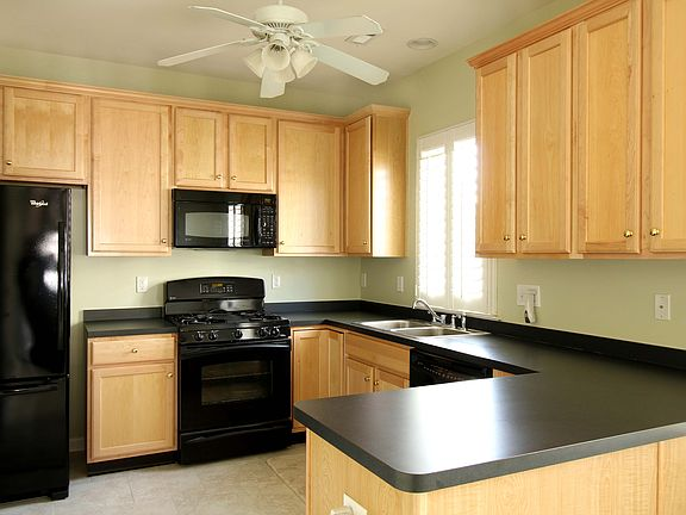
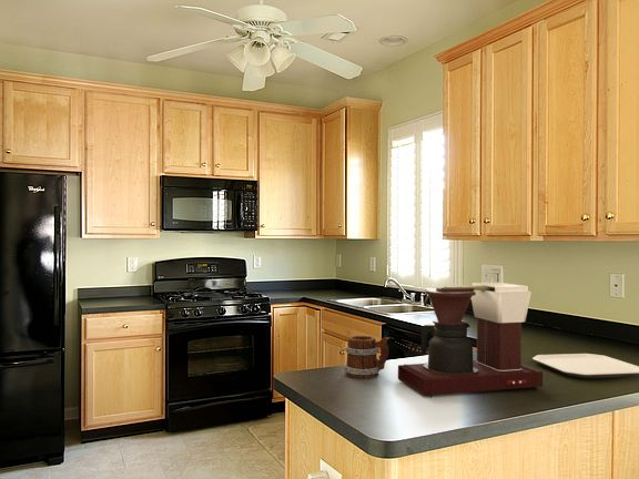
+ plate (586, 366)
+ coffee maker (466, 335)
+ mug (366, 355)
